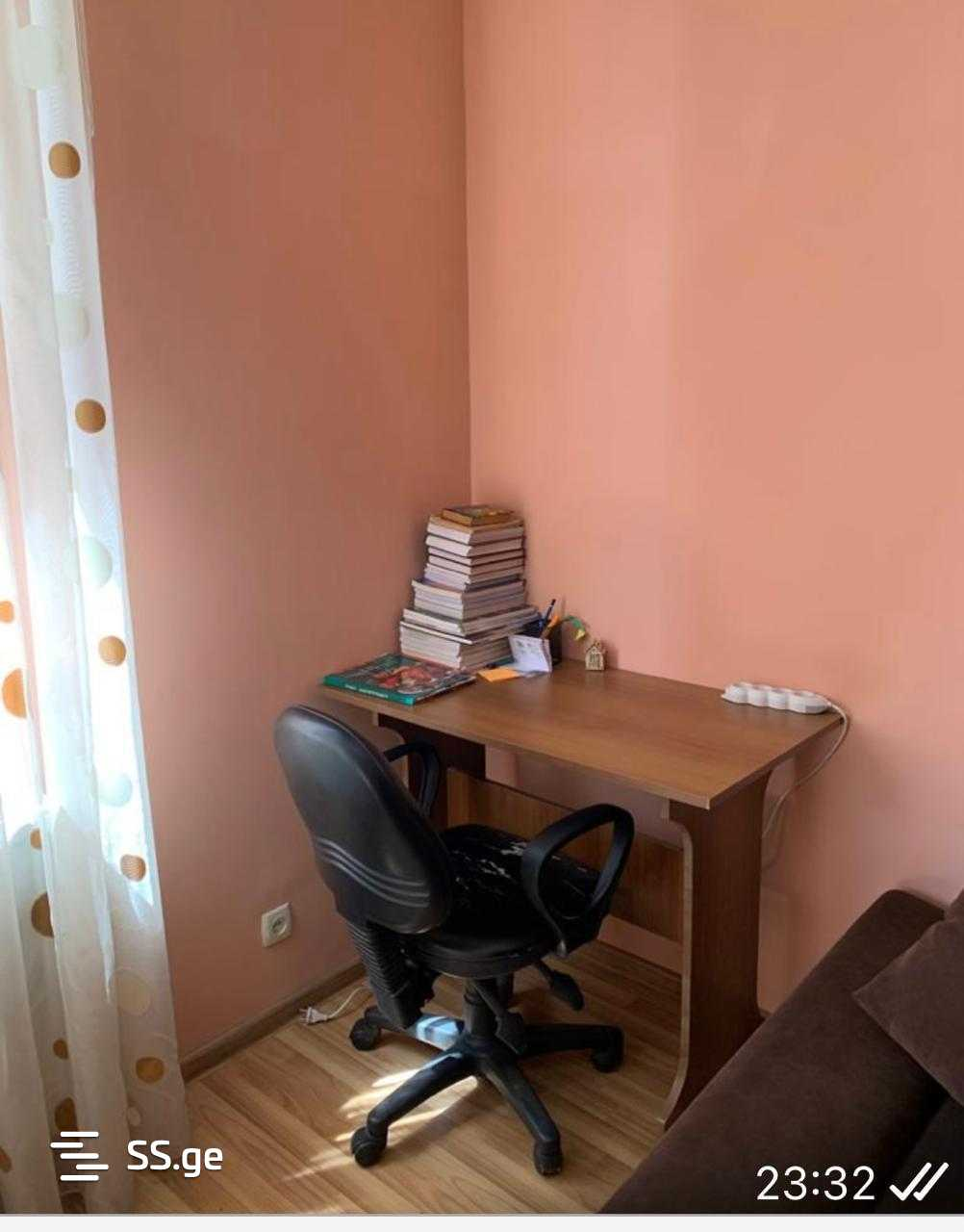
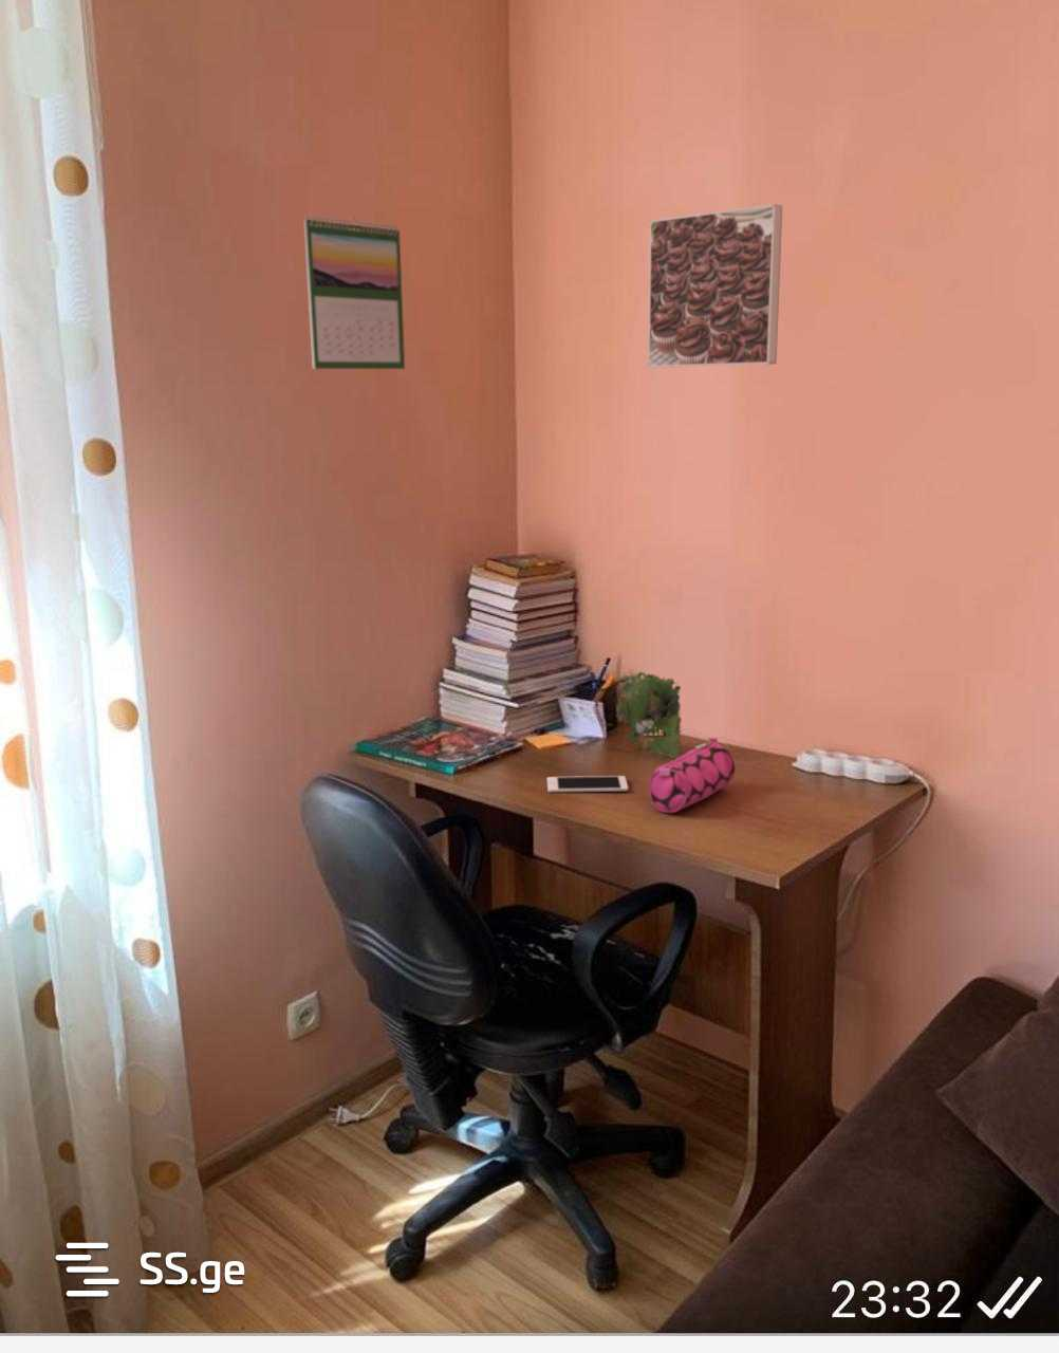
+ succulent plant (653, 711)
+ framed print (711, 290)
+ calendar (356, 294)
+ pencil case (691, 774)
+ cell phone (587, 783)
